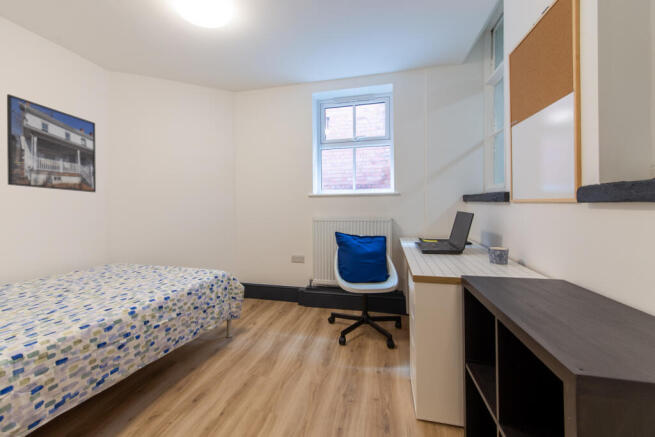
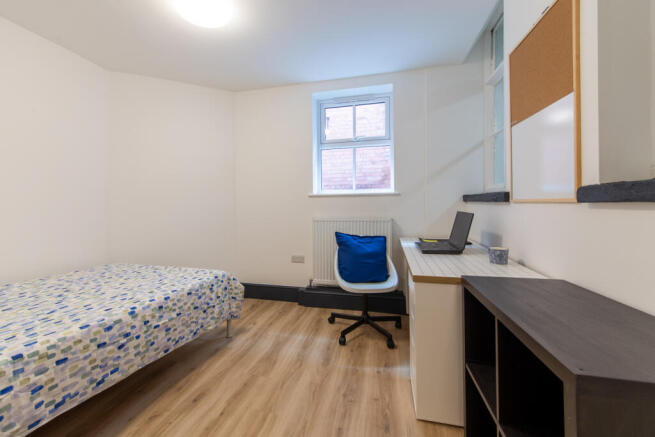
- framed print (57, 149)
